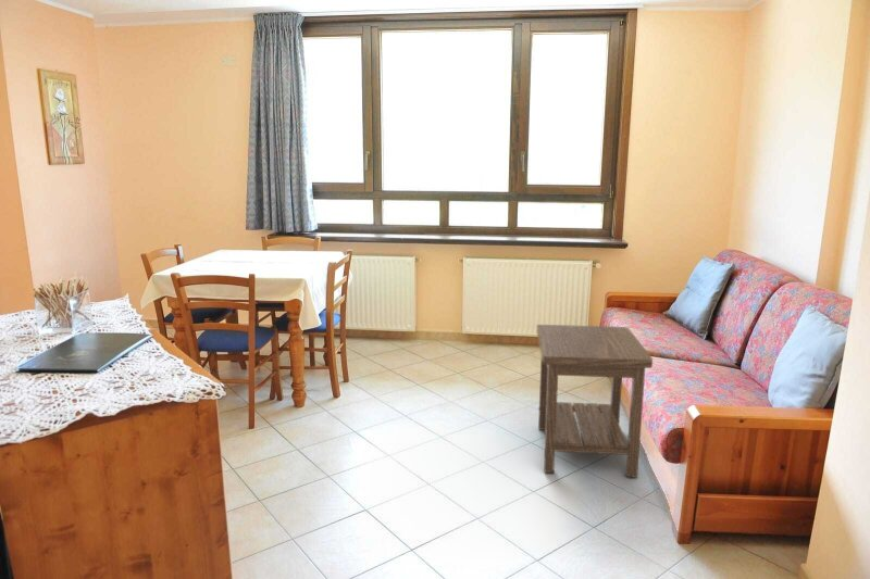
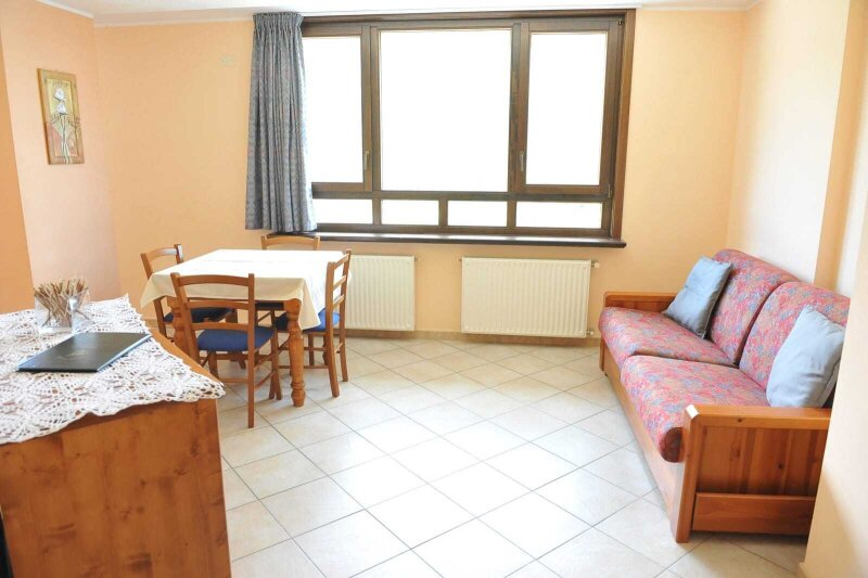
- side table (586, 403)
